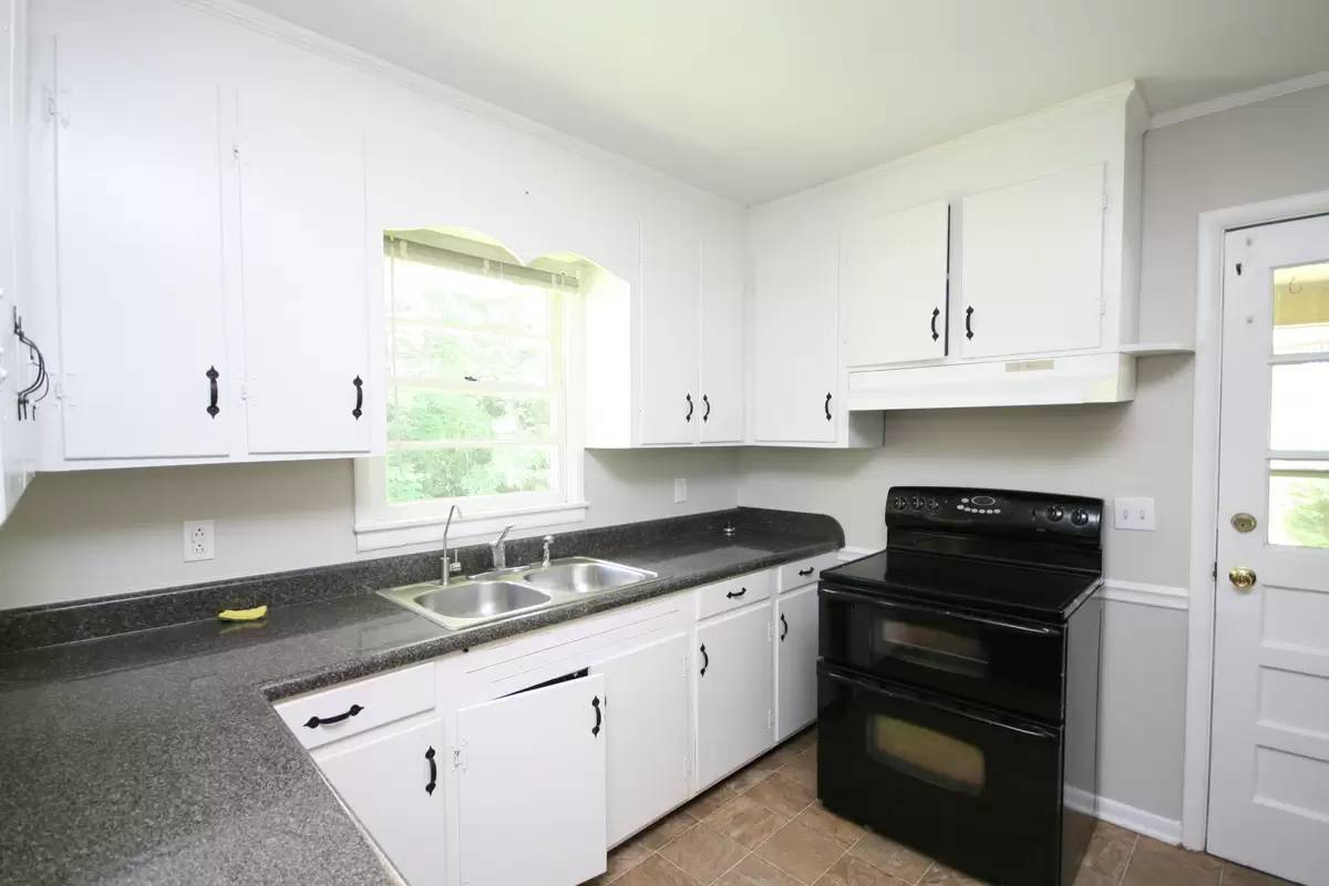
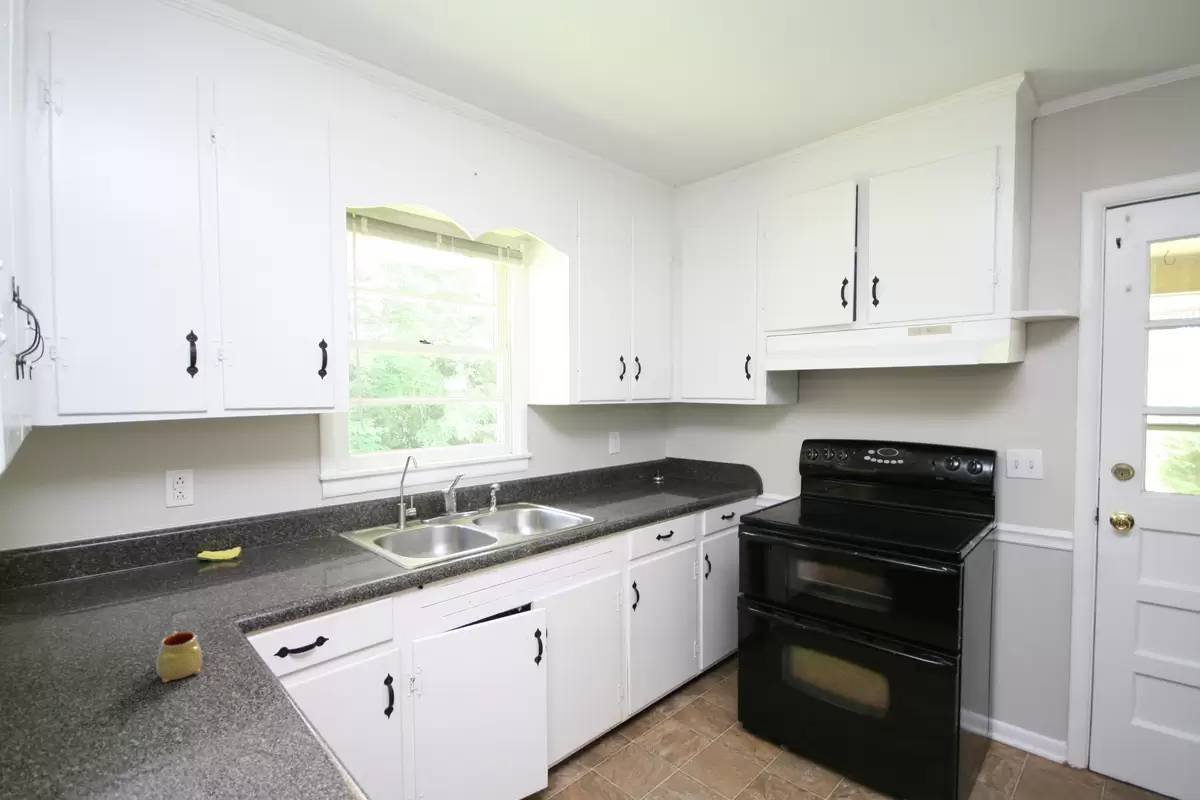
+ mug (179, 650)
